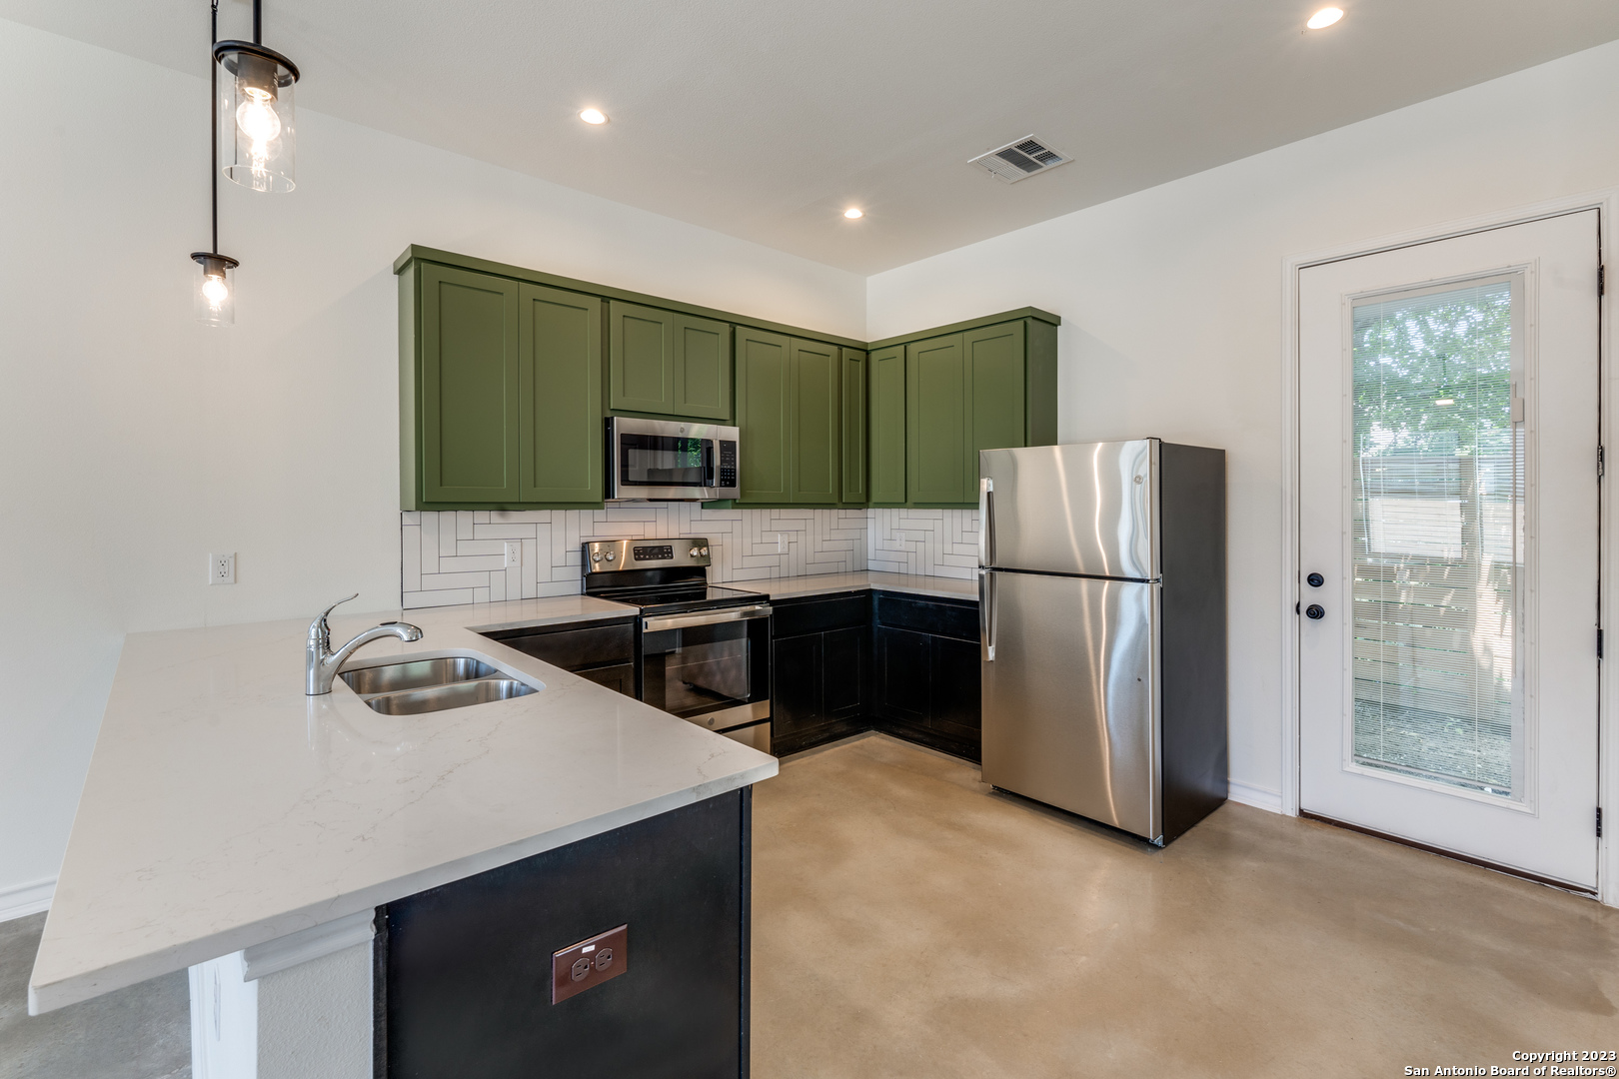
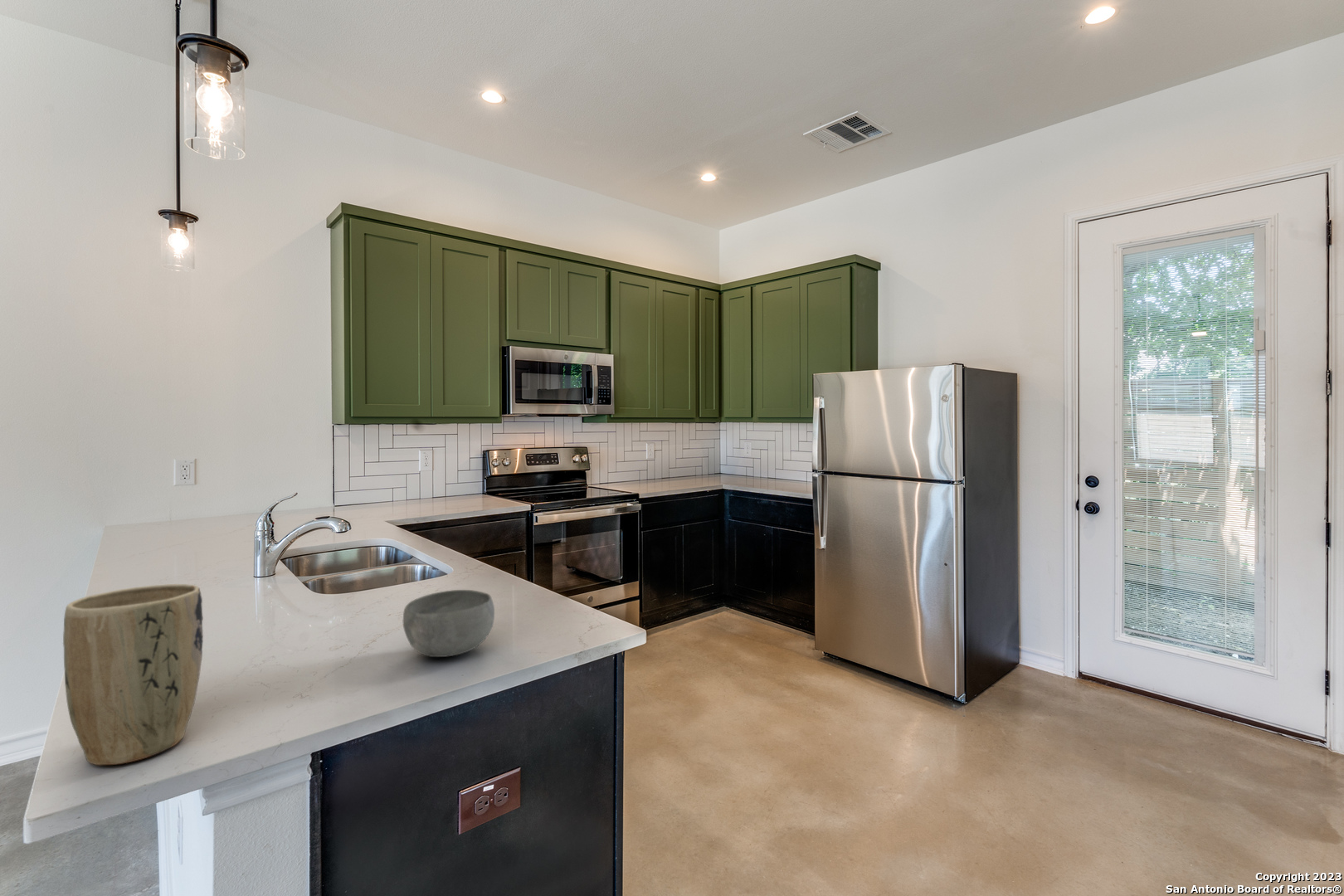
+ plant pot (138, 670)
+ bowl (450, 626)
